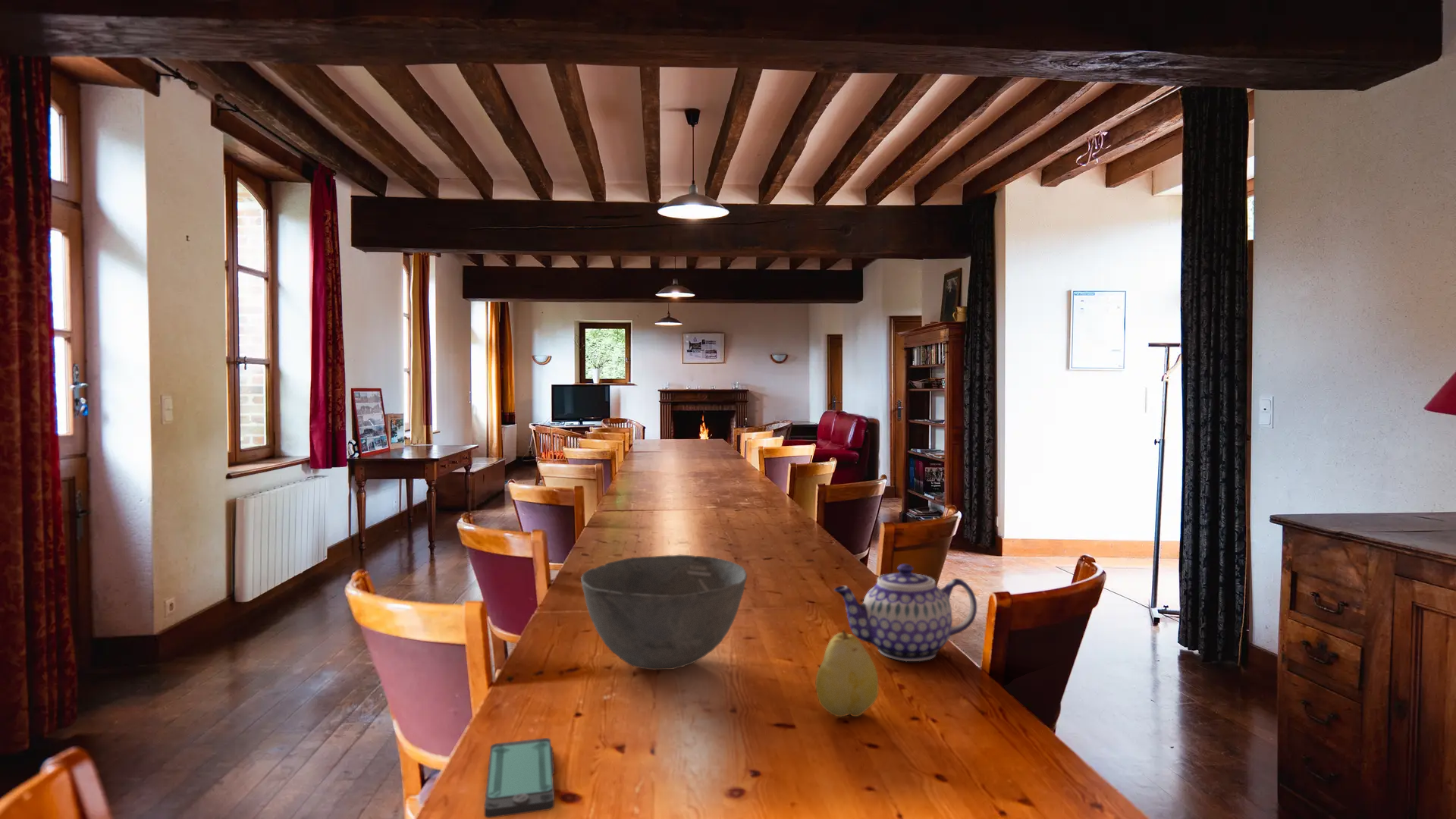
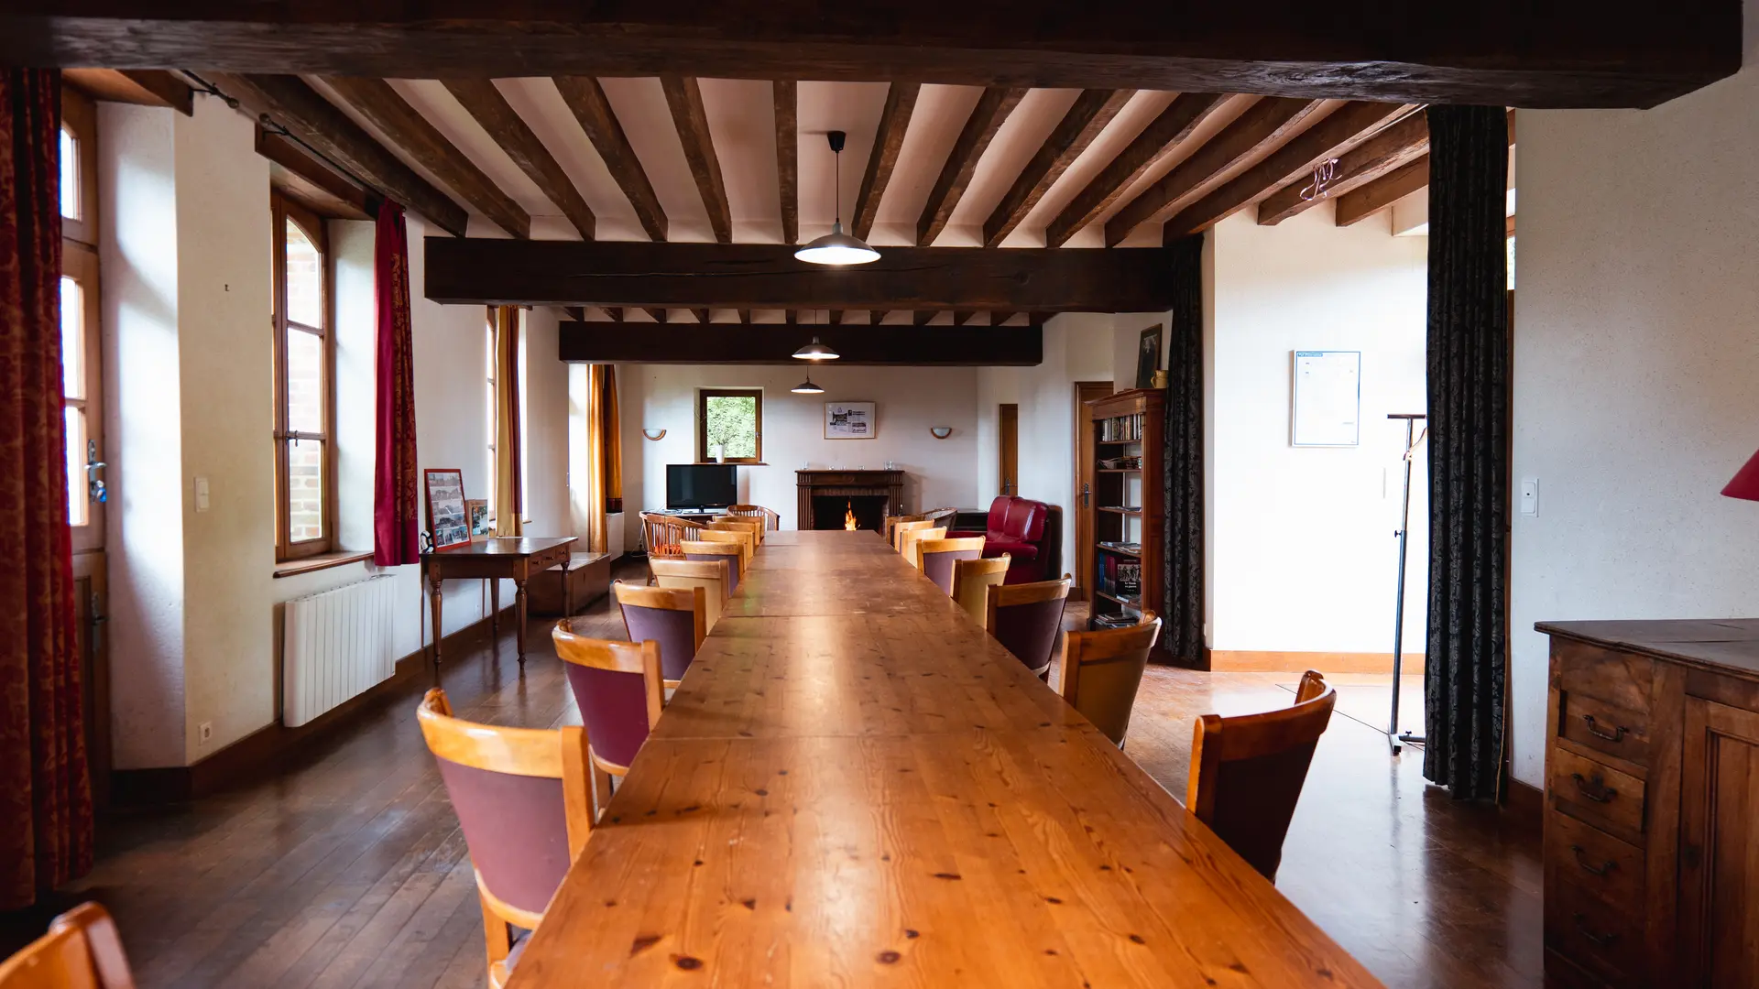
- teapot (905, 607)
- fruit (845, 669)
- bowl (664, 617)
- smartphone (521, 774)
